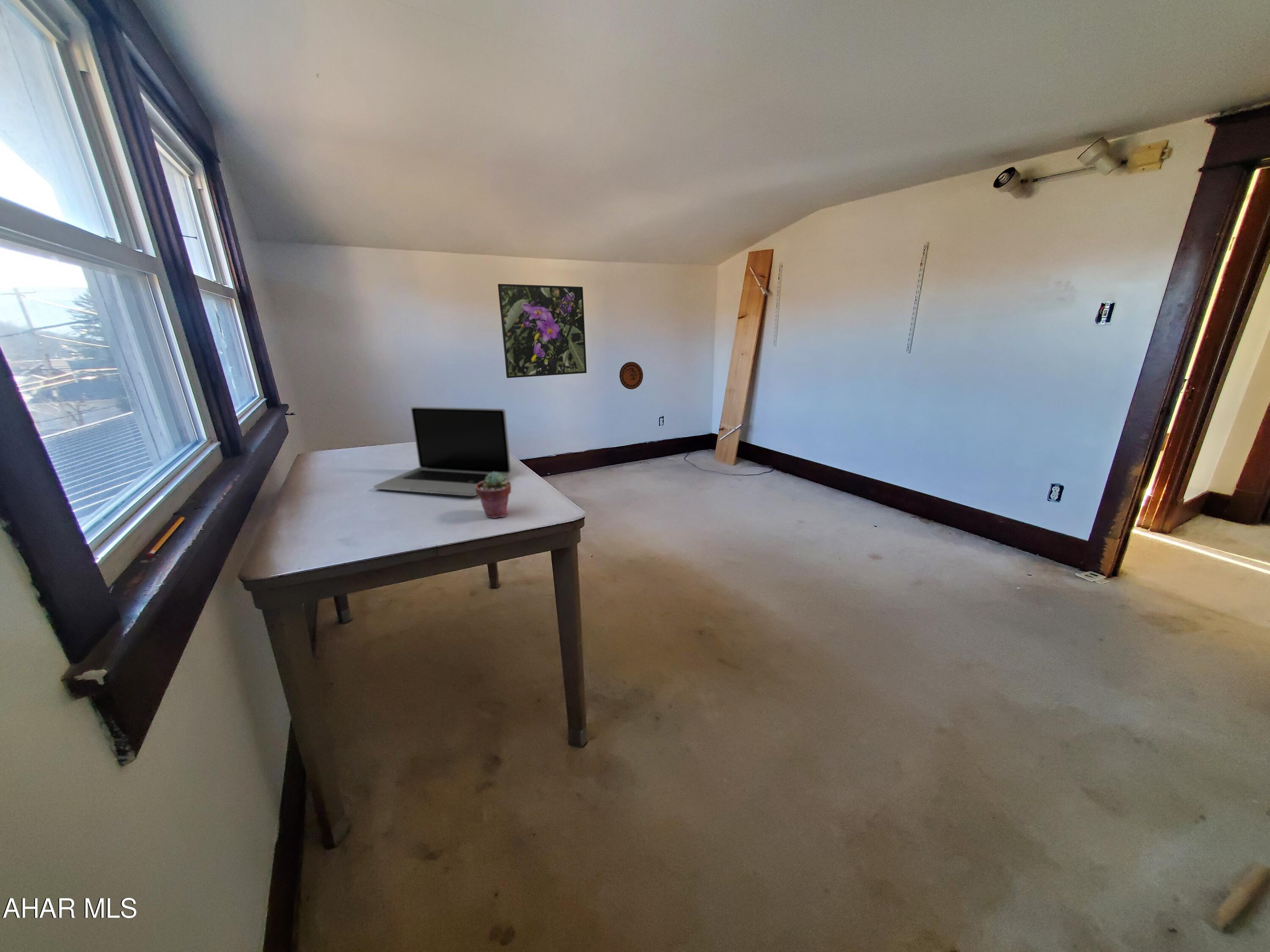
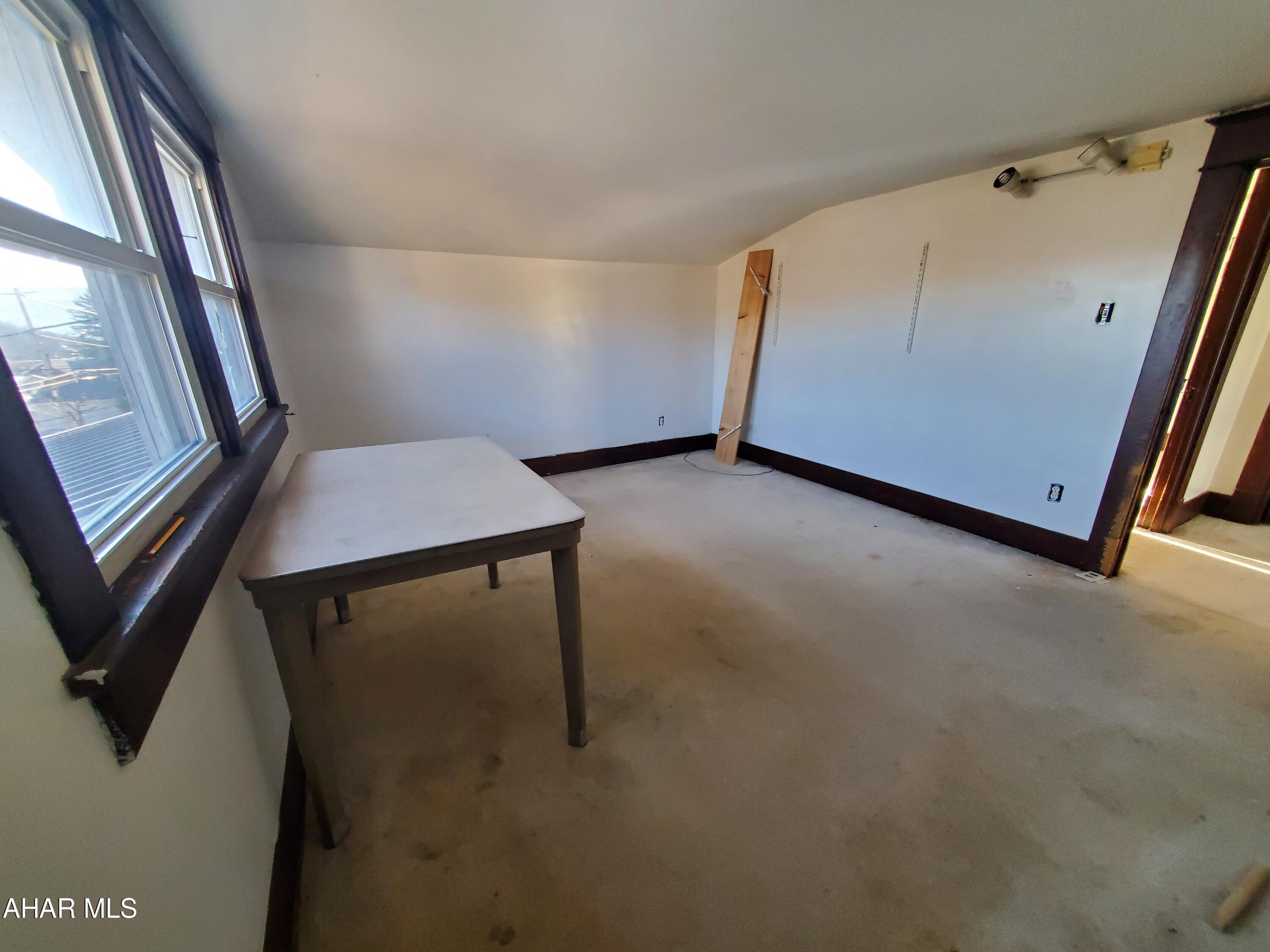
- laptop (441, 449)
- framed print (545, 331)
- decorative plate (631, 375)
- potted succulent (494, 493)
